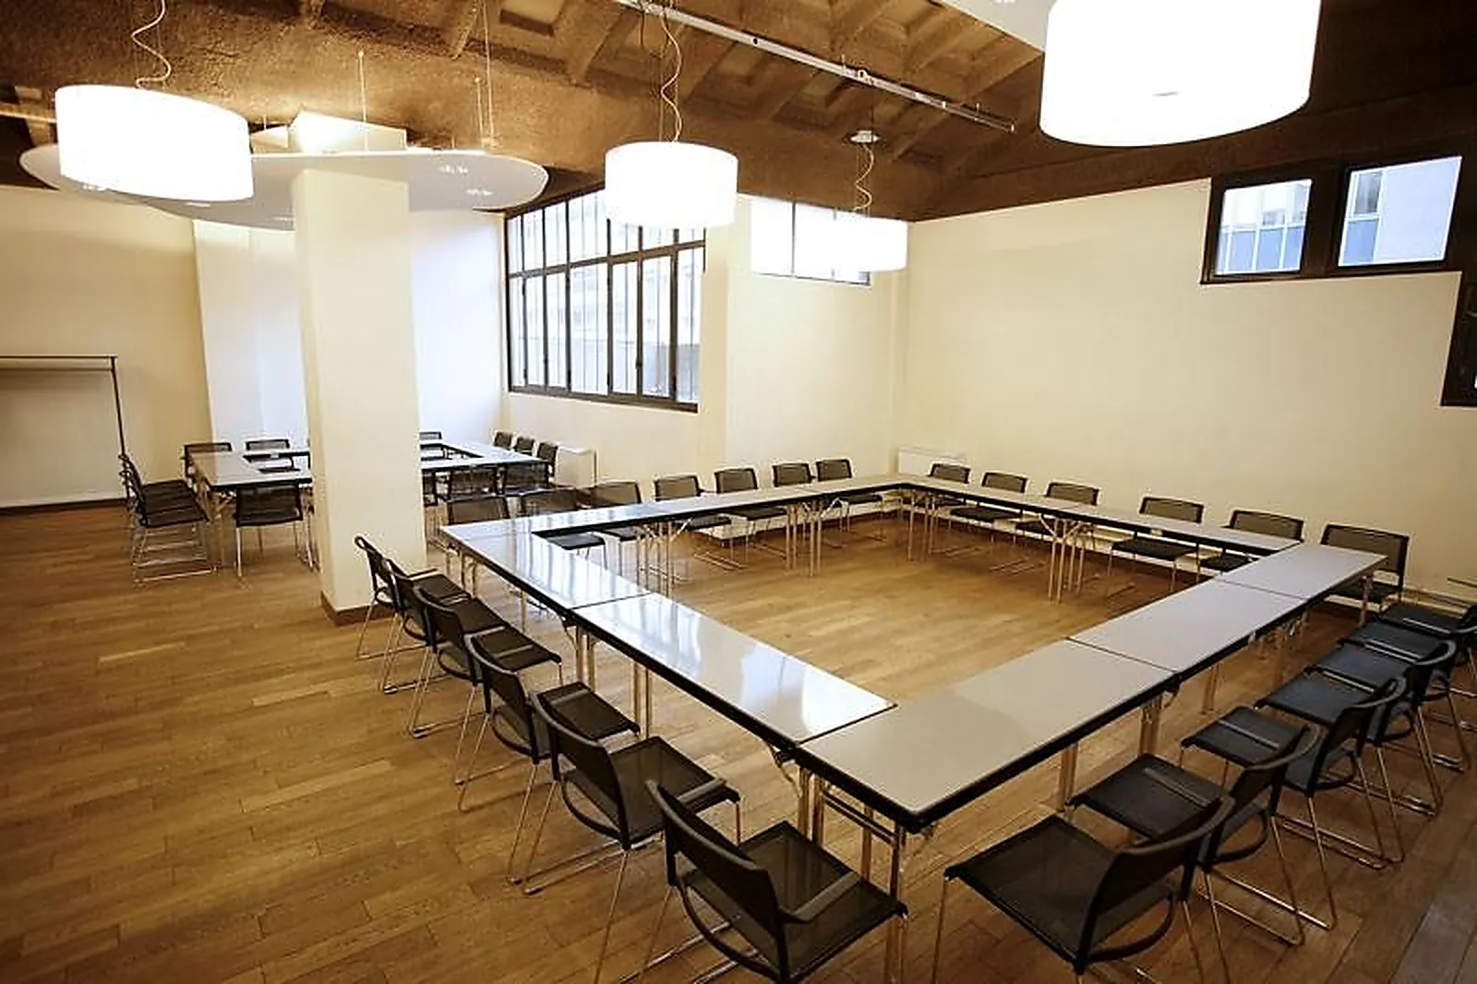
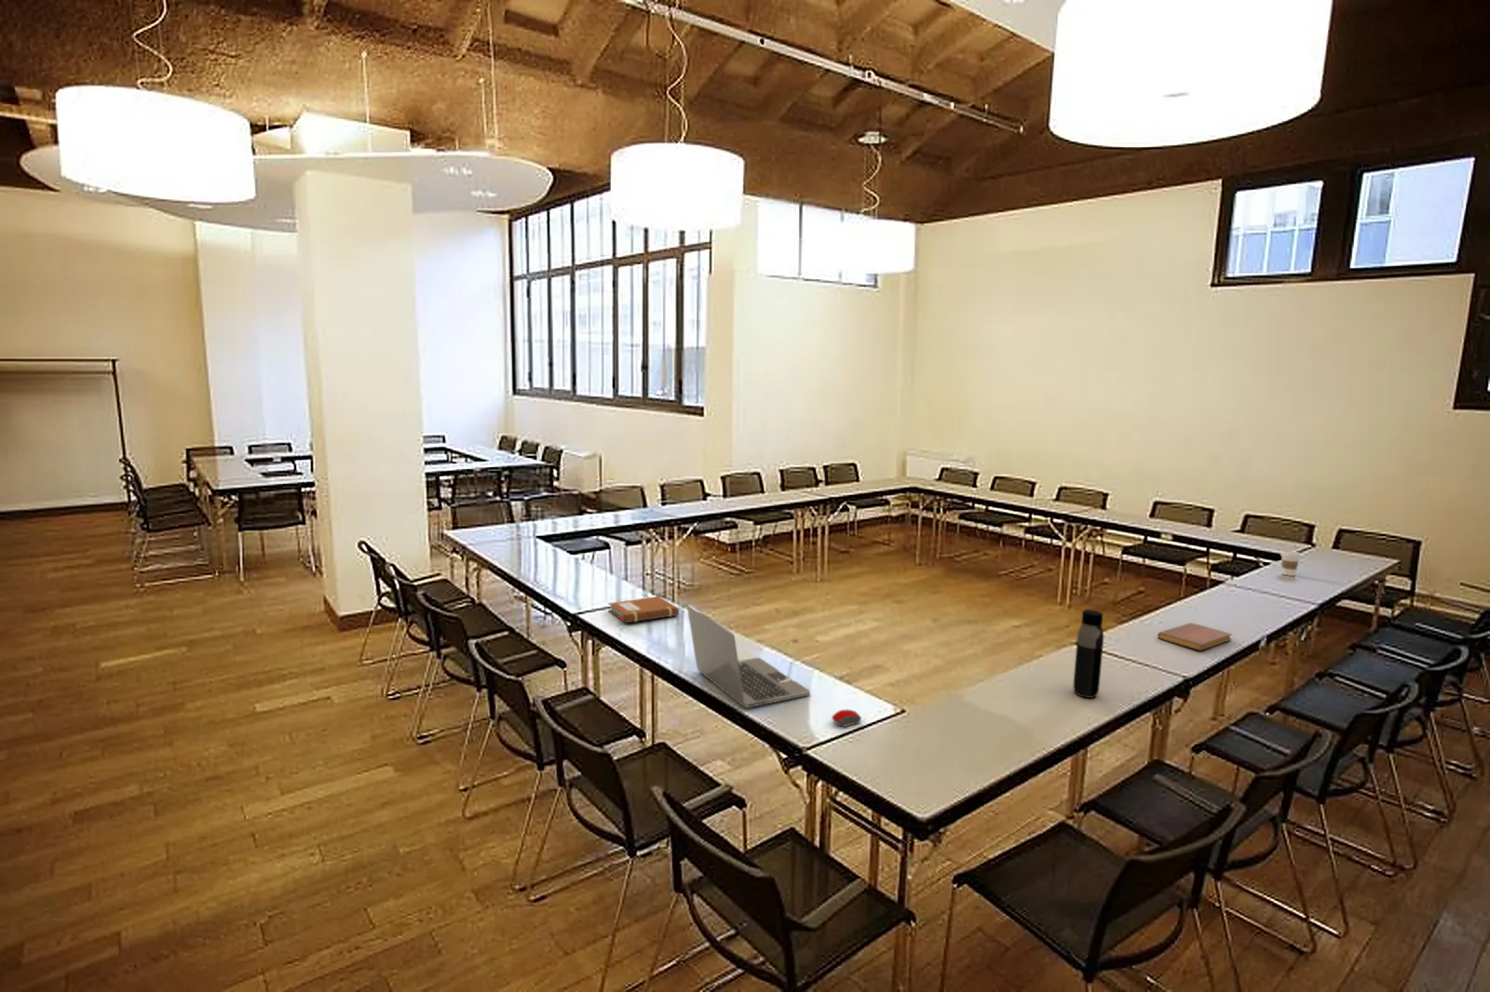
+ laptop (748, 659)
+ notebook (641, 610)
+ water bottle (1089, 653)
+ computer mouse (845, 715)
+ notebook (1194, 636)
+ coffee cup (1289, 564)
